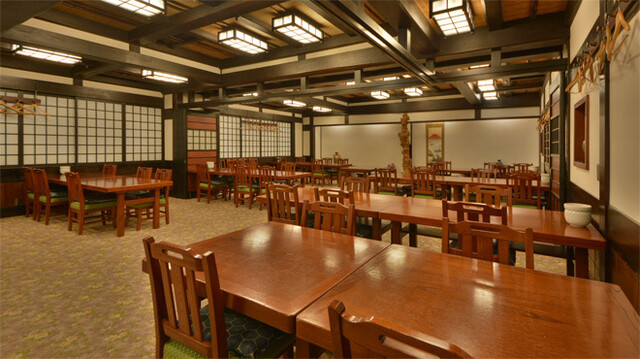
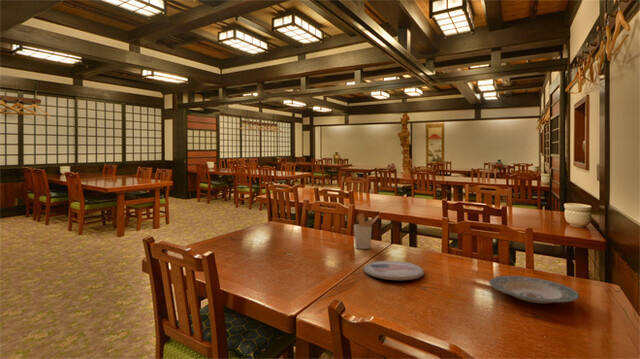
+ plate (531, 291)
+ utensil holder (367, 230)
+ plate (393, 269)
